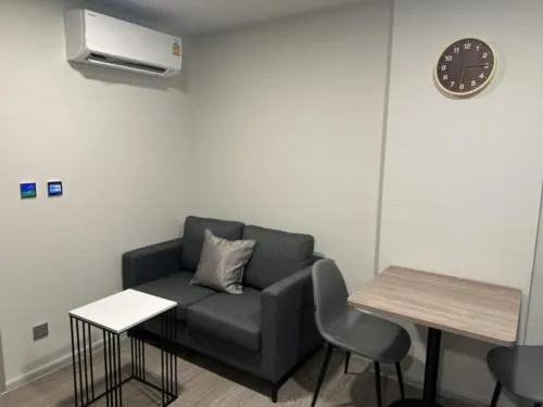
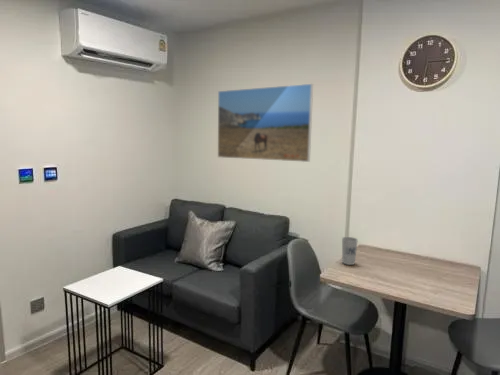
+ cup (349, 250)
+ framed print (261, 124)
